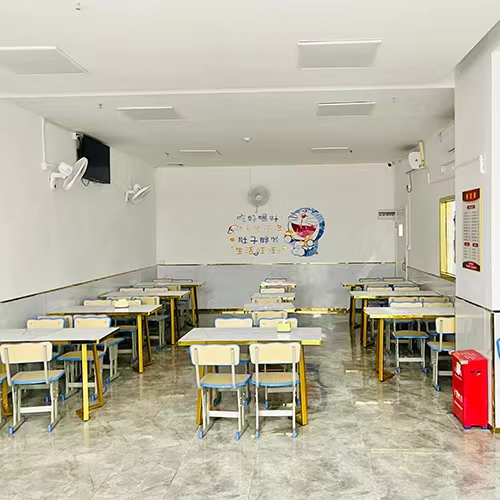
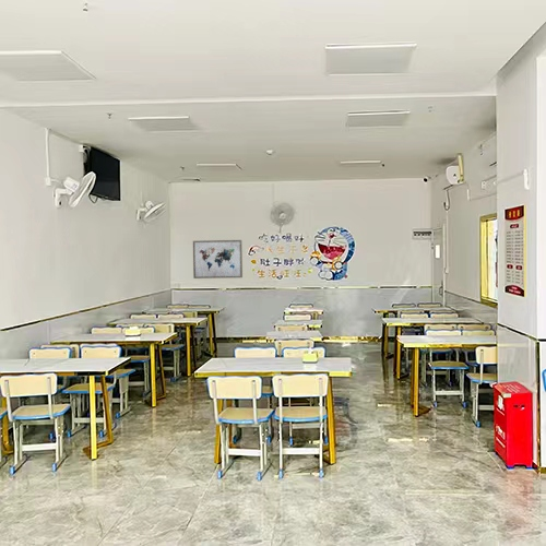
+ wall art (217, 259)
